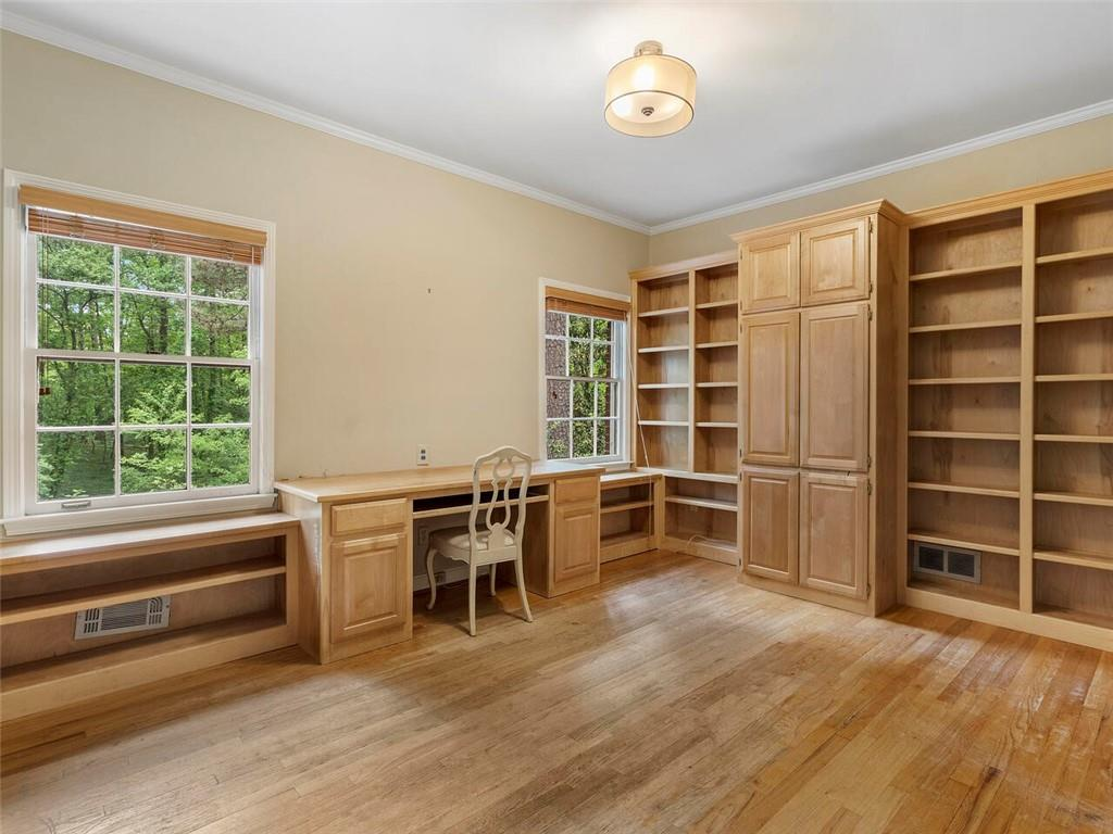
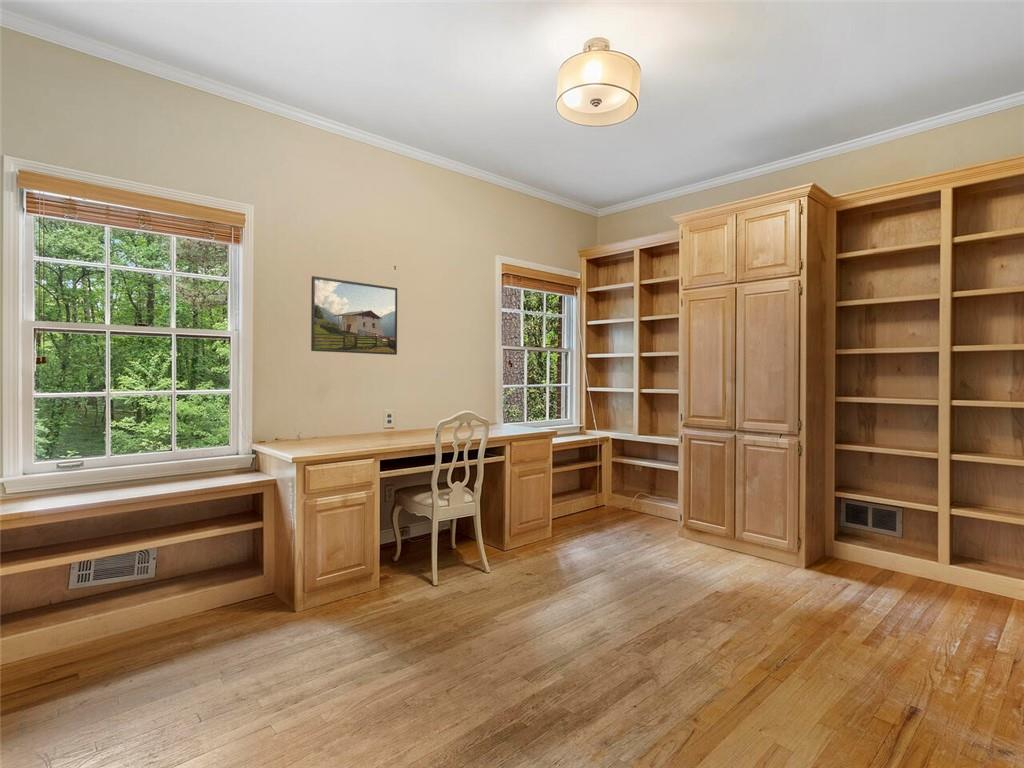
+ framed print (356, 317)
